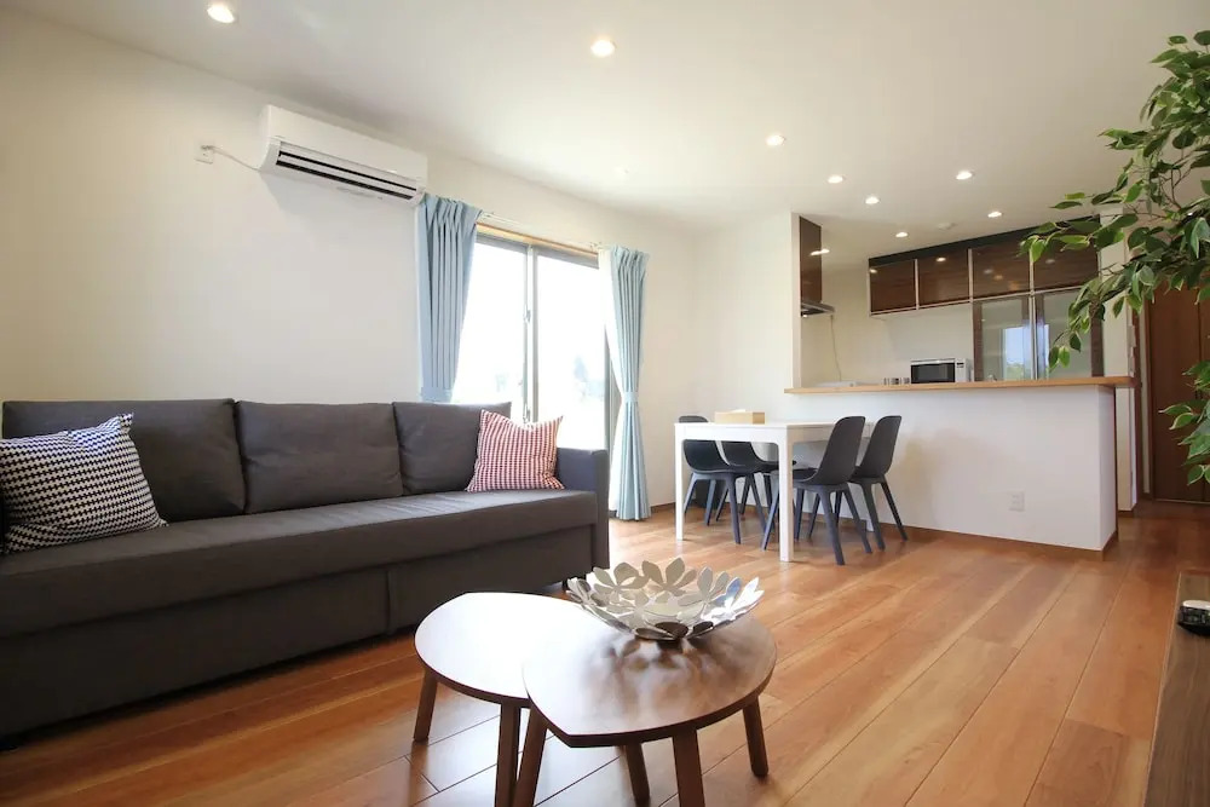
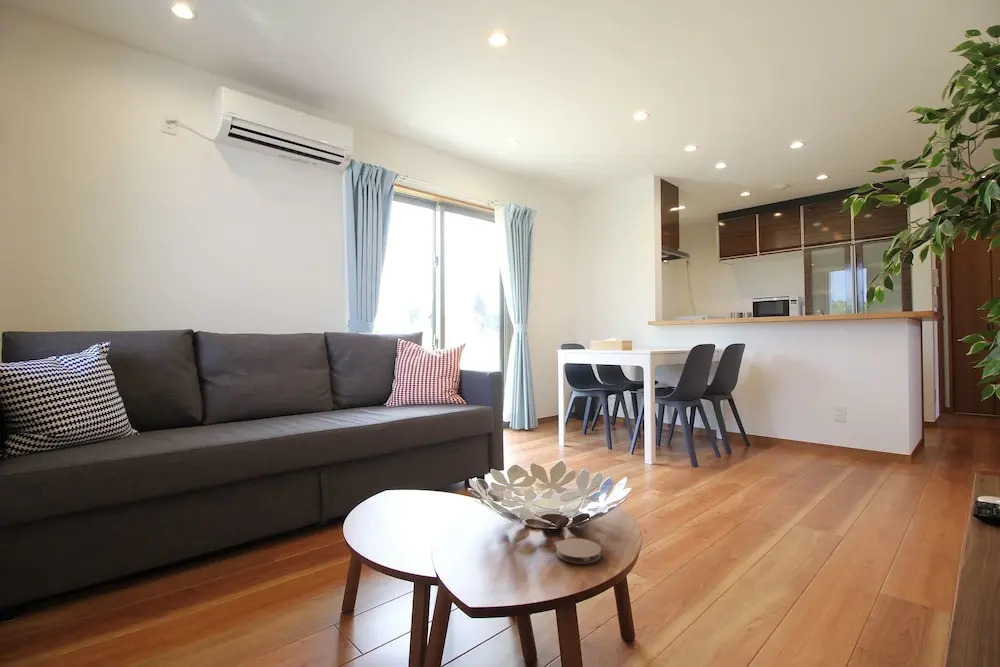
+ coaster (578, 550)
